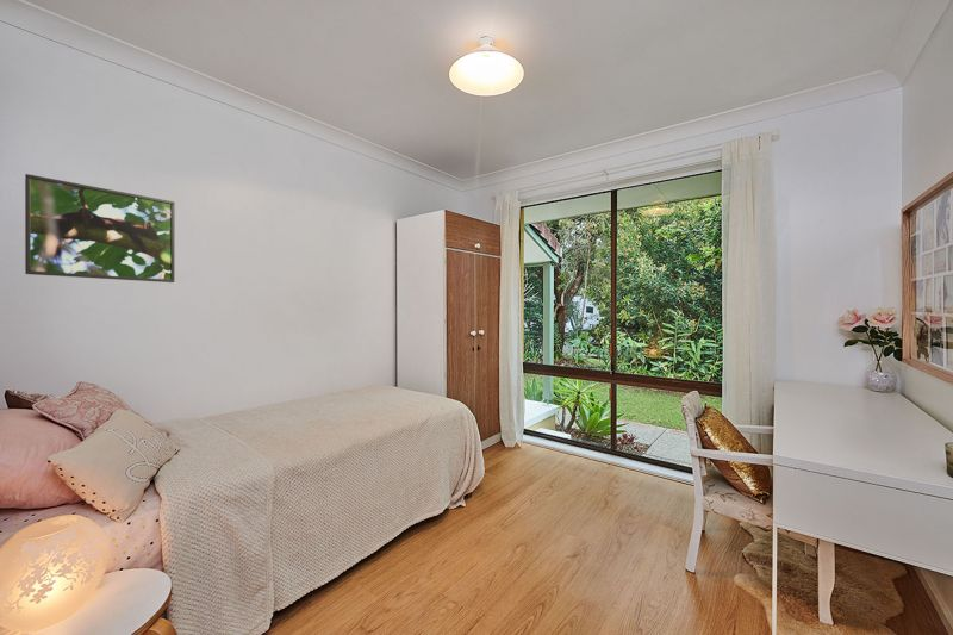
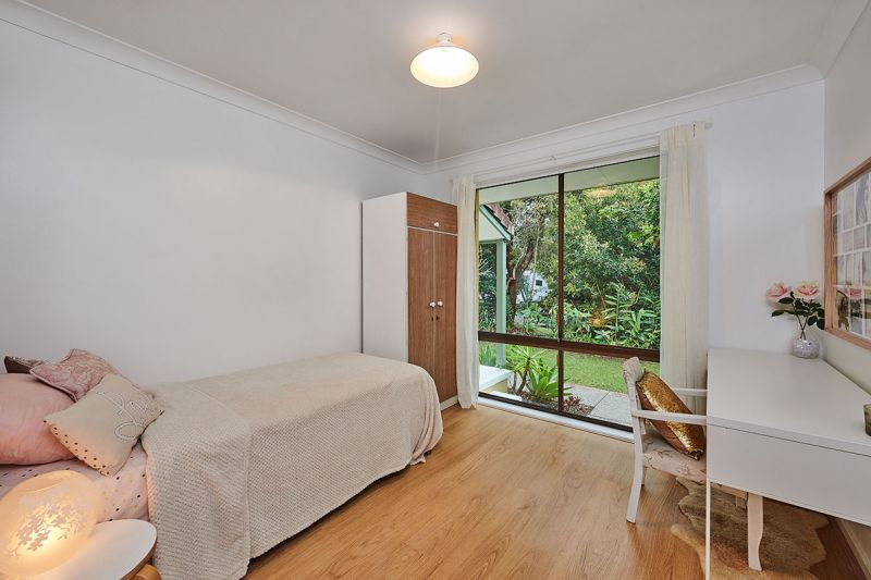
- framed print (107, 234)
